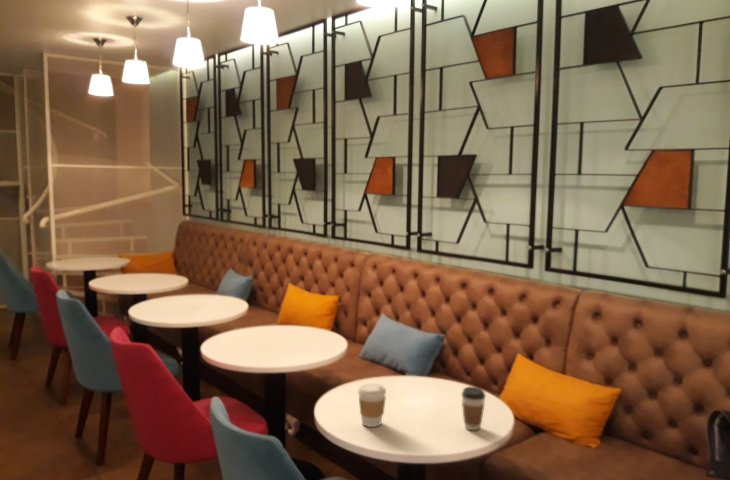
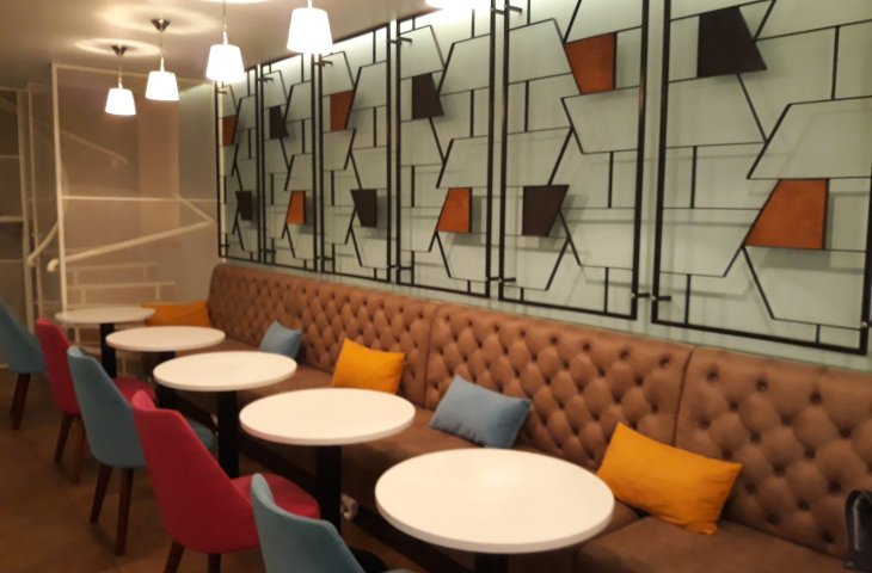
- coffee cup (473, 408)
- coffee cup (371, 404)
